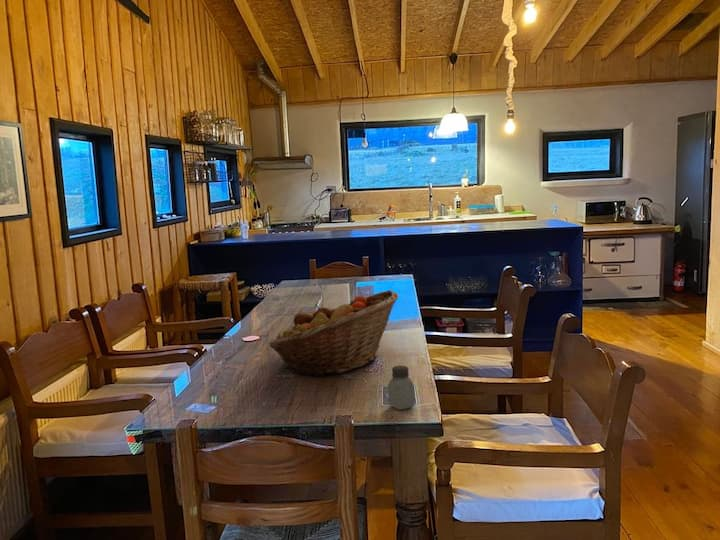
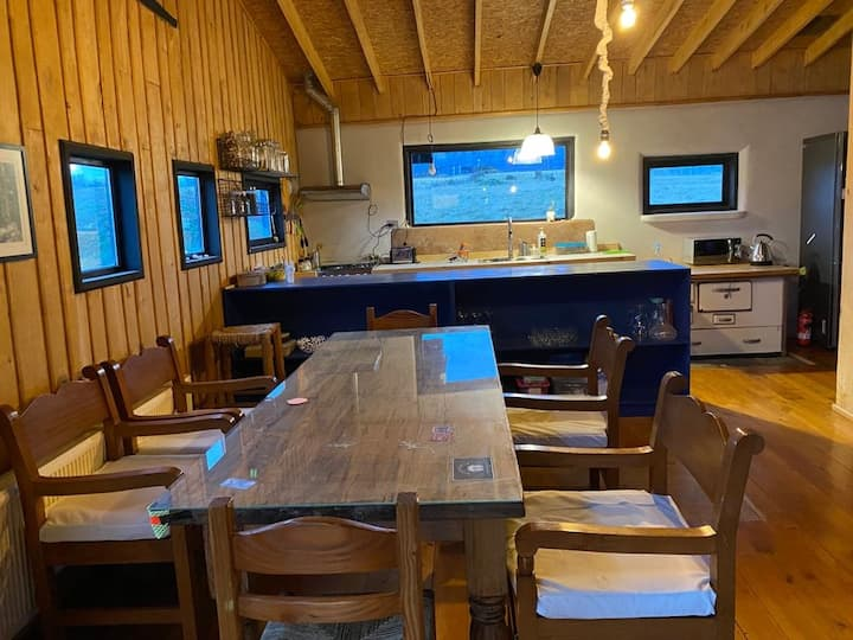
- saltshaker (400, 386)
- fruit basket (336, 328)
